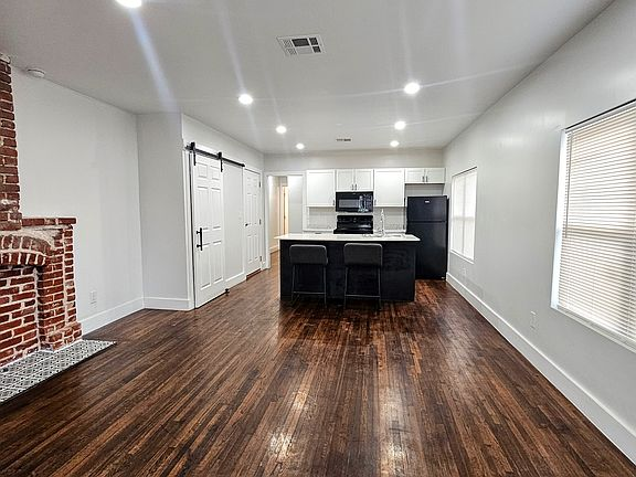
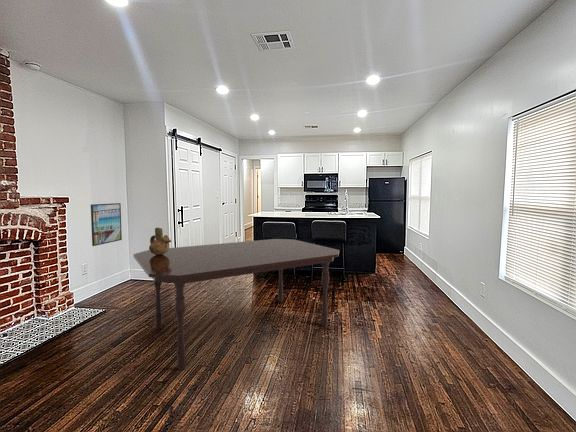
+ dining table (238, 275)
+ ceramic vessel (160, 241)
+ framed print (107, 223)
